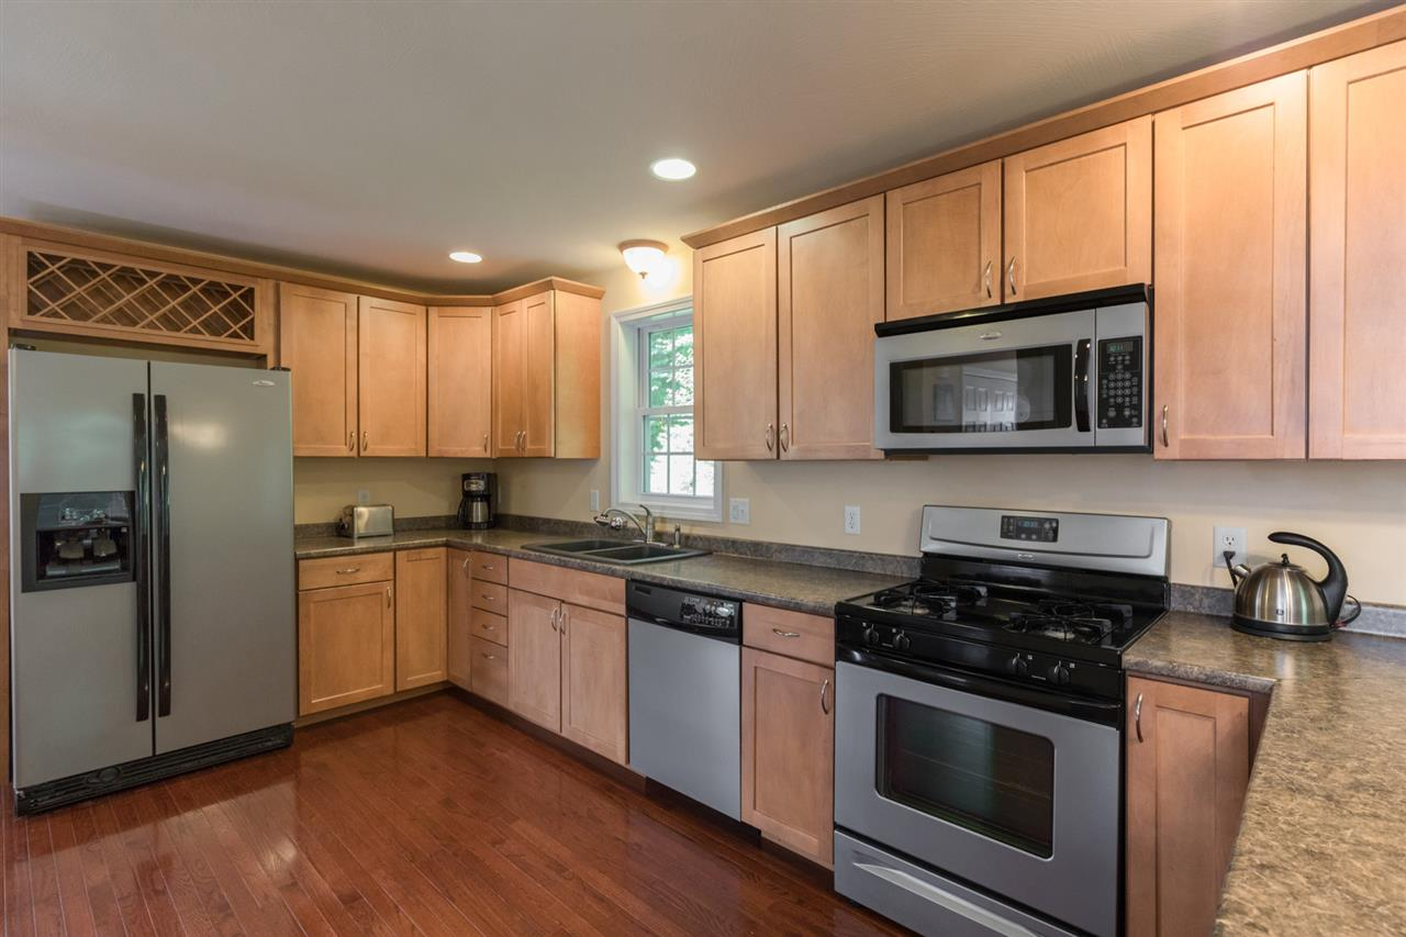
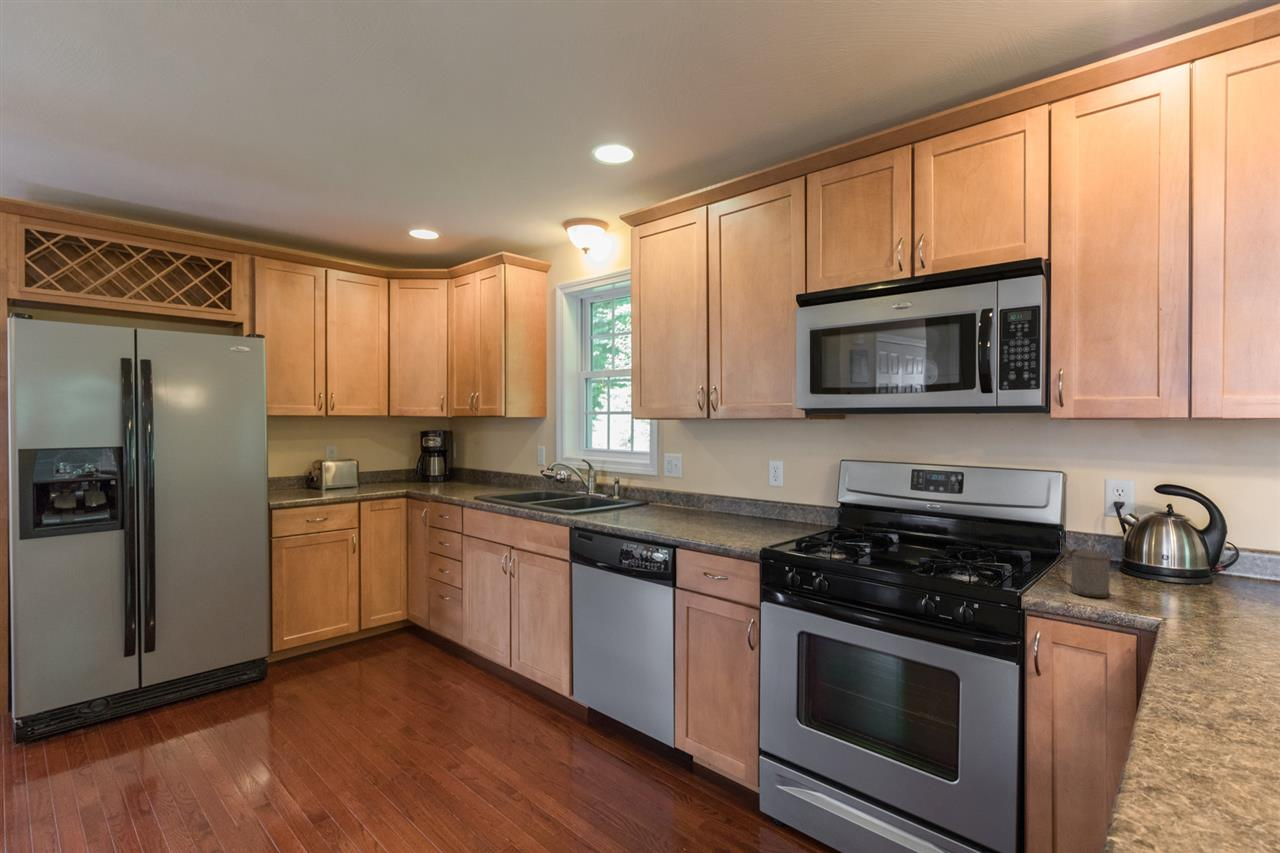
+ beer stein (1082, 567)
